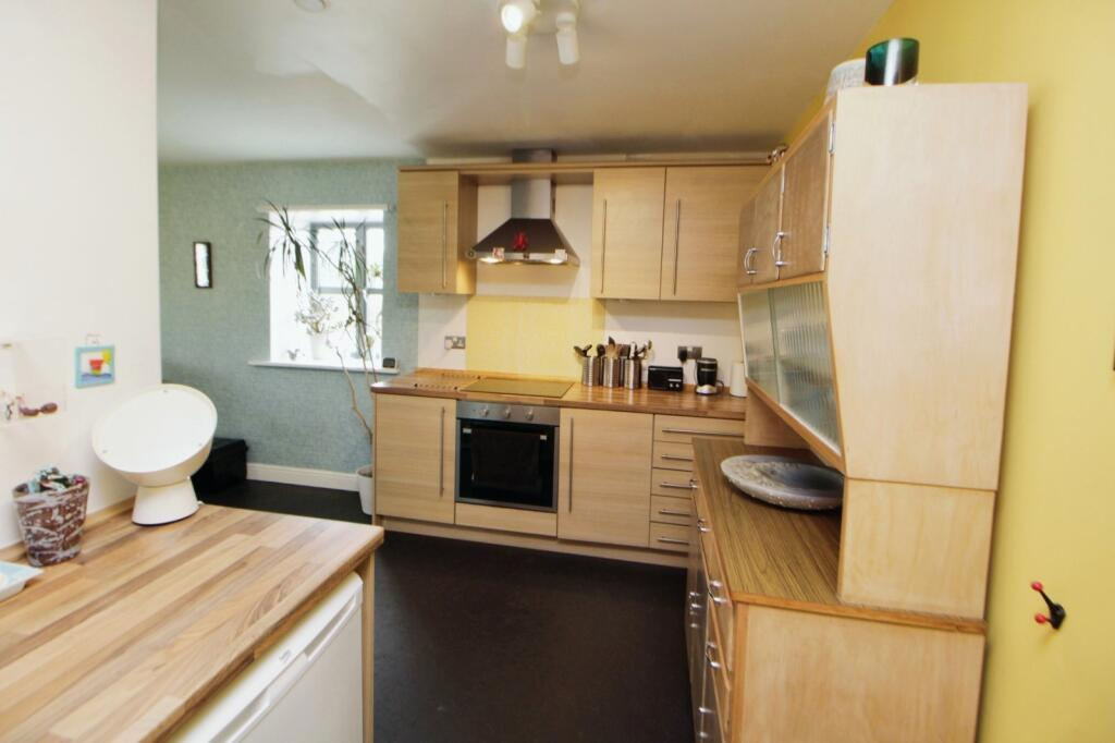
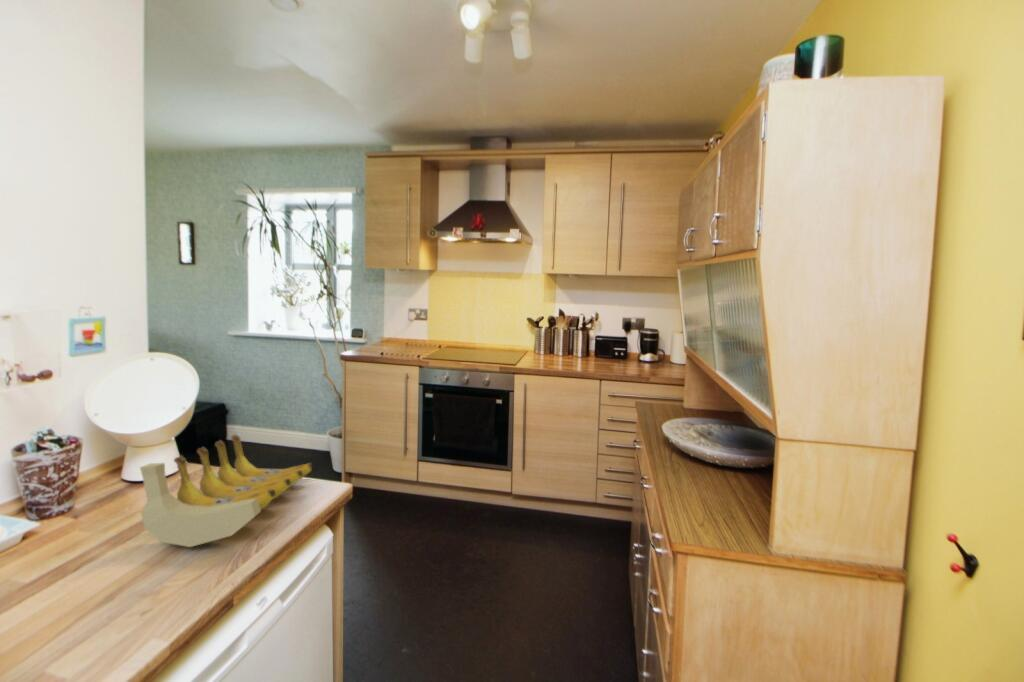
+ banana (240, 478)
